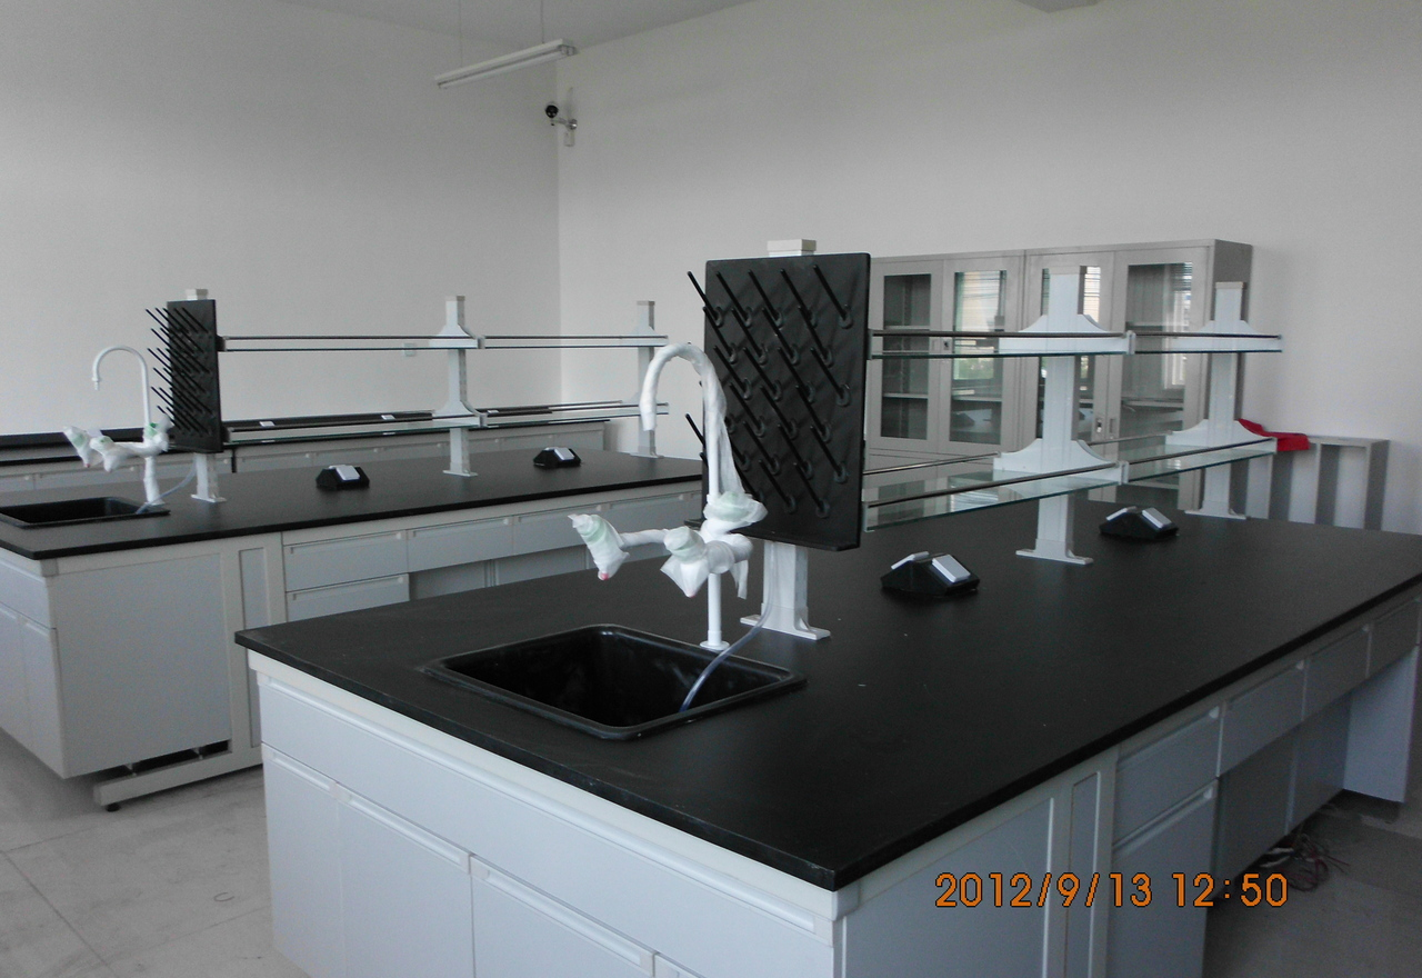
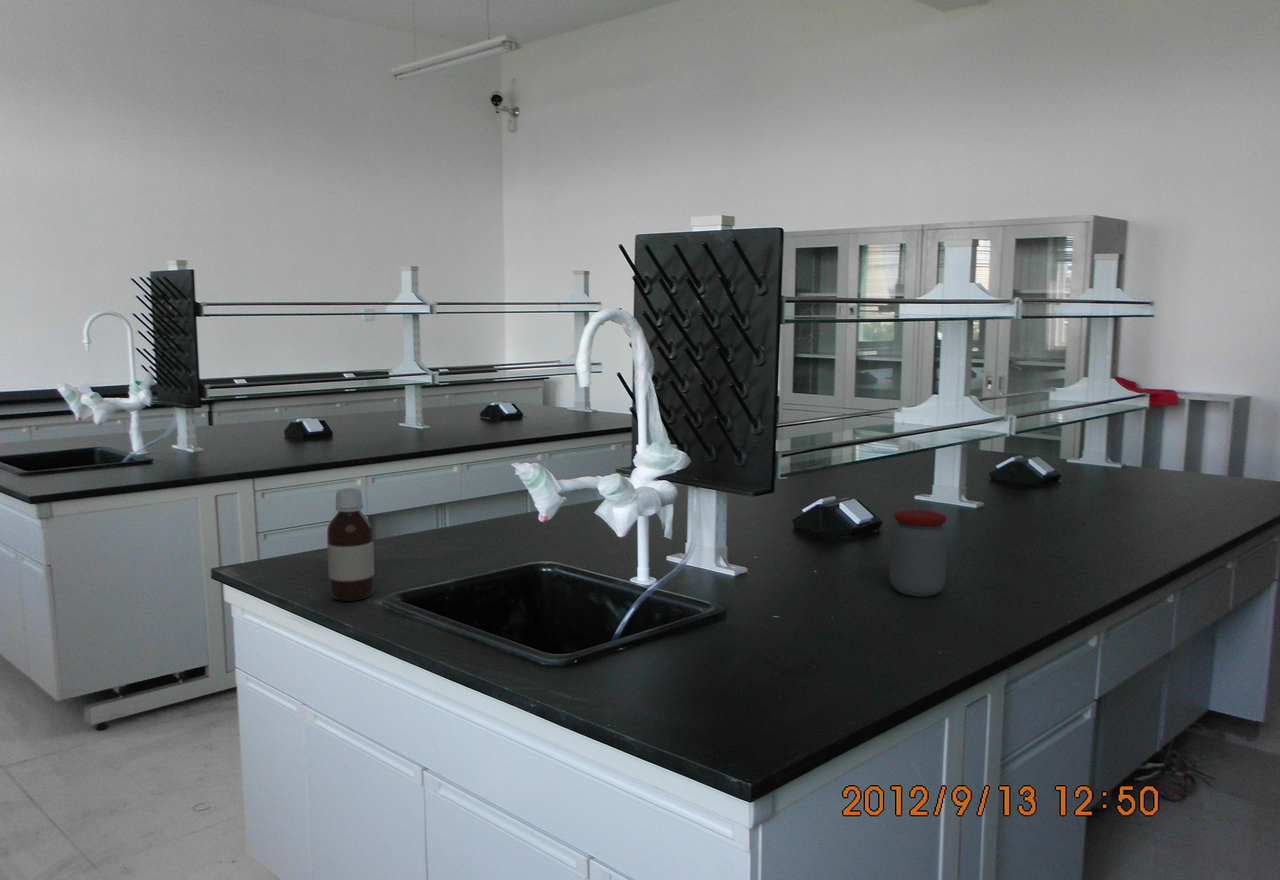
+ bottle (350, 543)
+ jar (918, 552)
